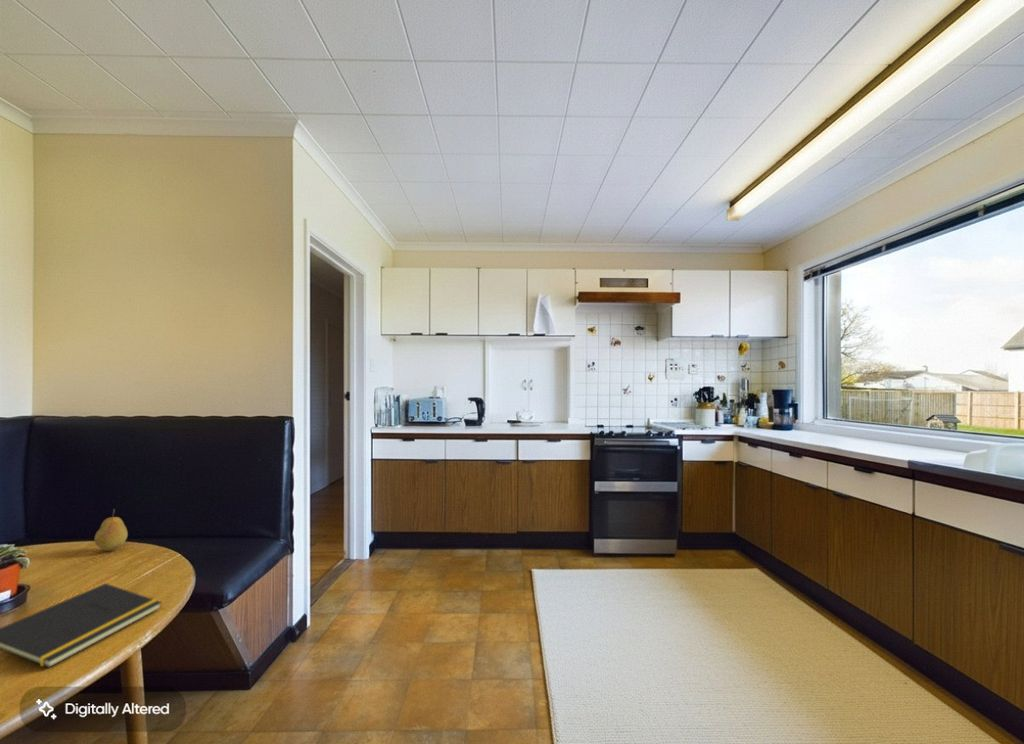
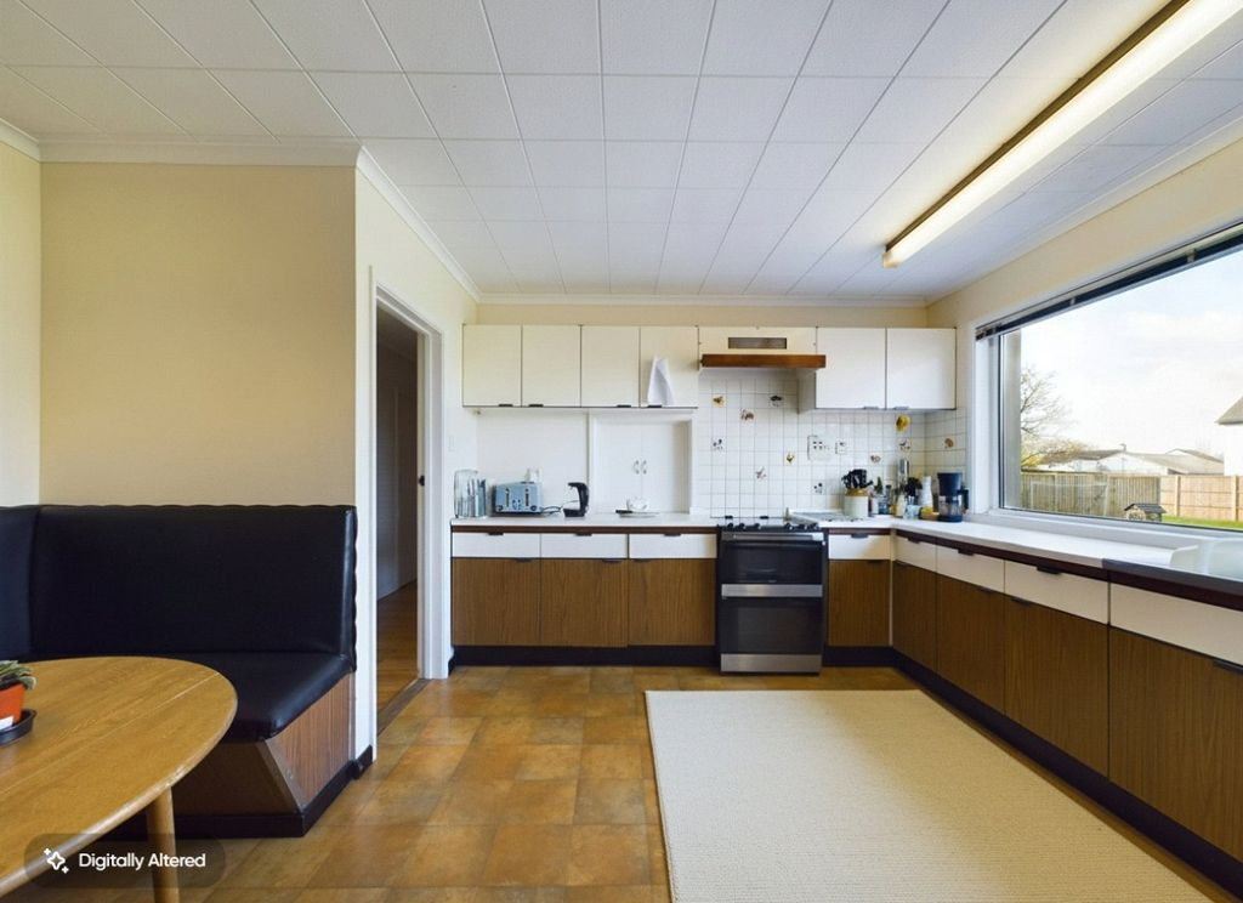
- fruit (111, 531)
- notepad (80, 620)
